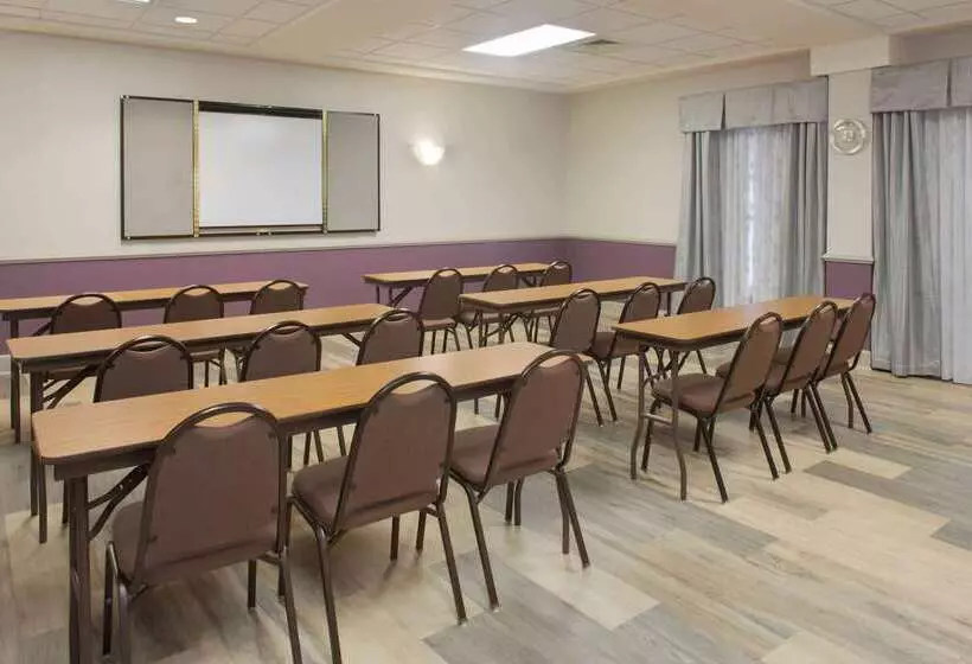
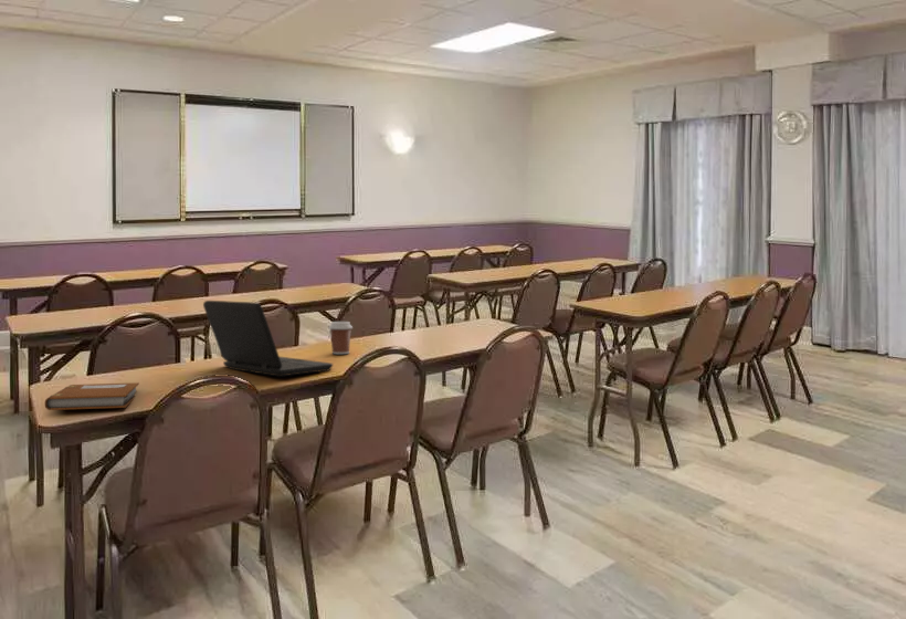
+ laptop (268, 335)
+ notebook (95, 395)
+ coffee cup (340, 337)
